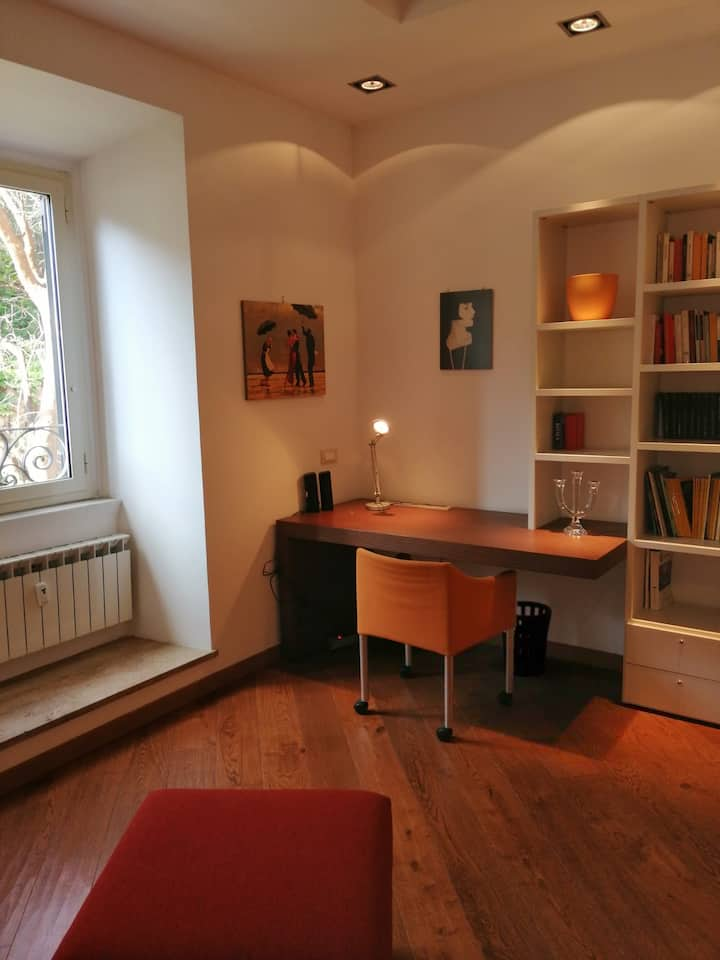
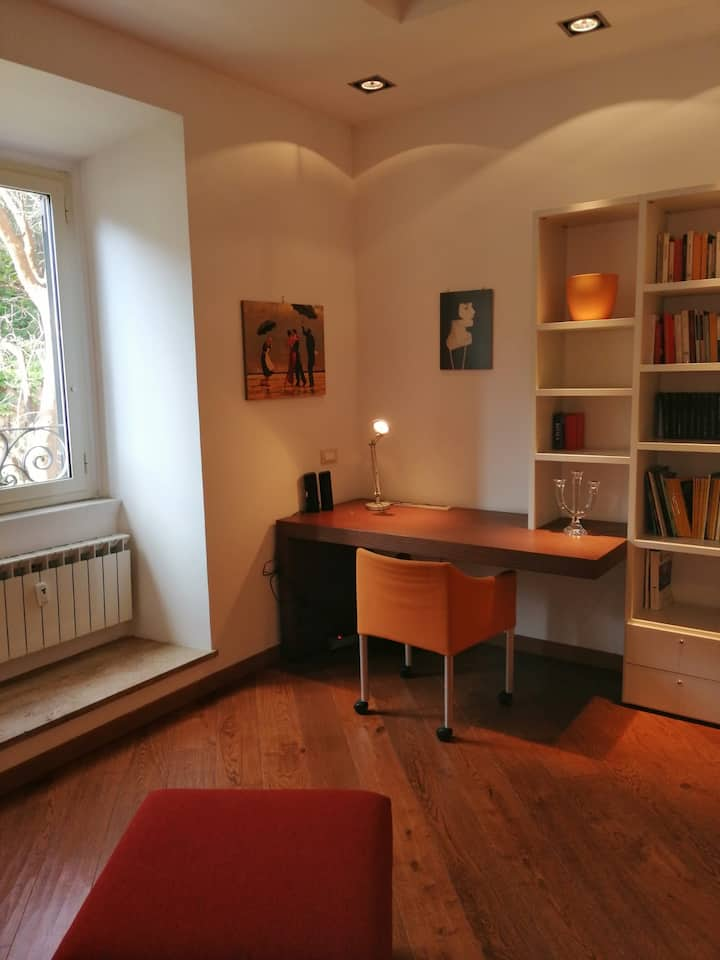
- wastebasket (524, 637)
